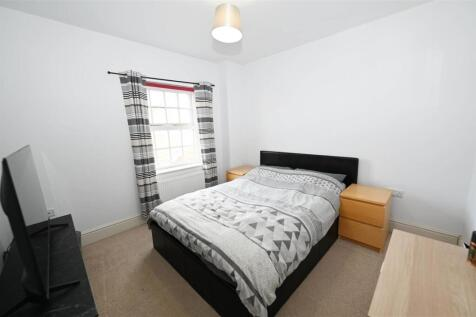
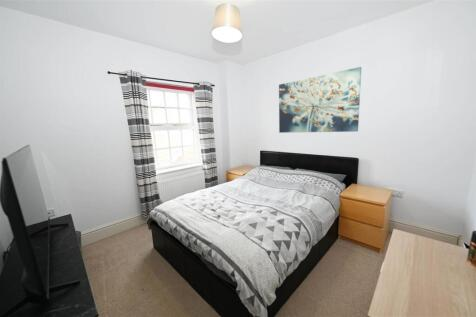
+ wall art (313, 105)
